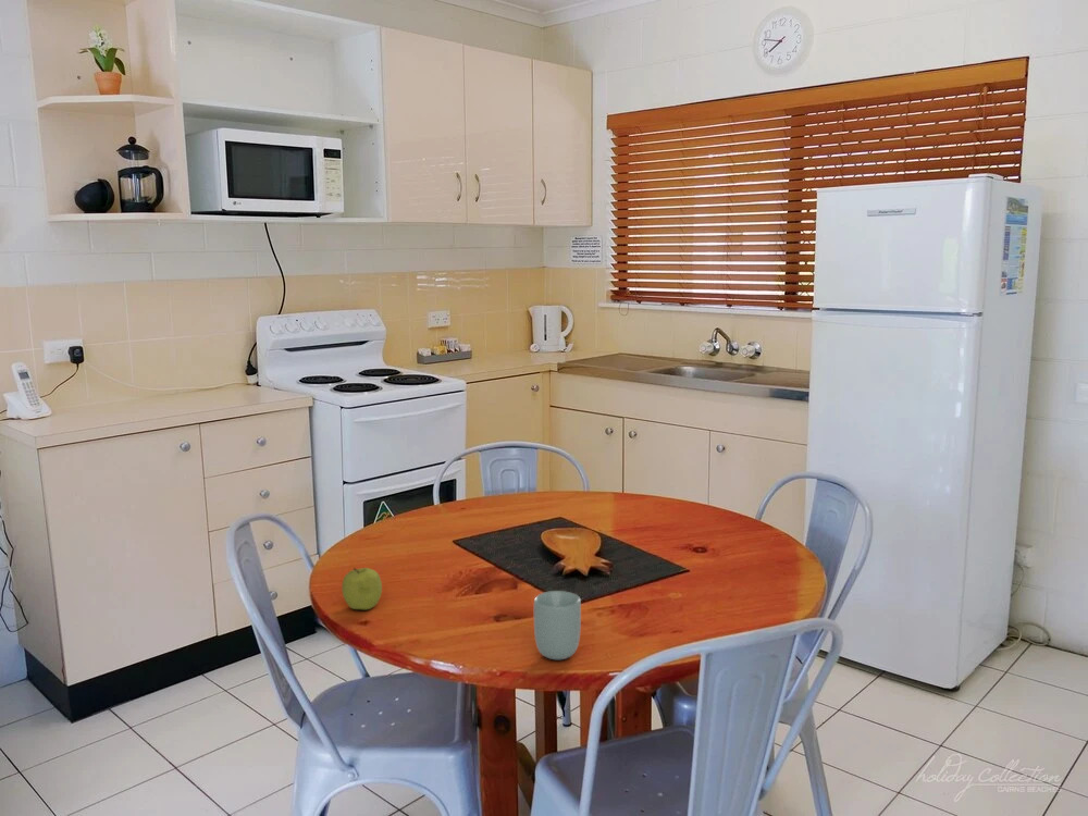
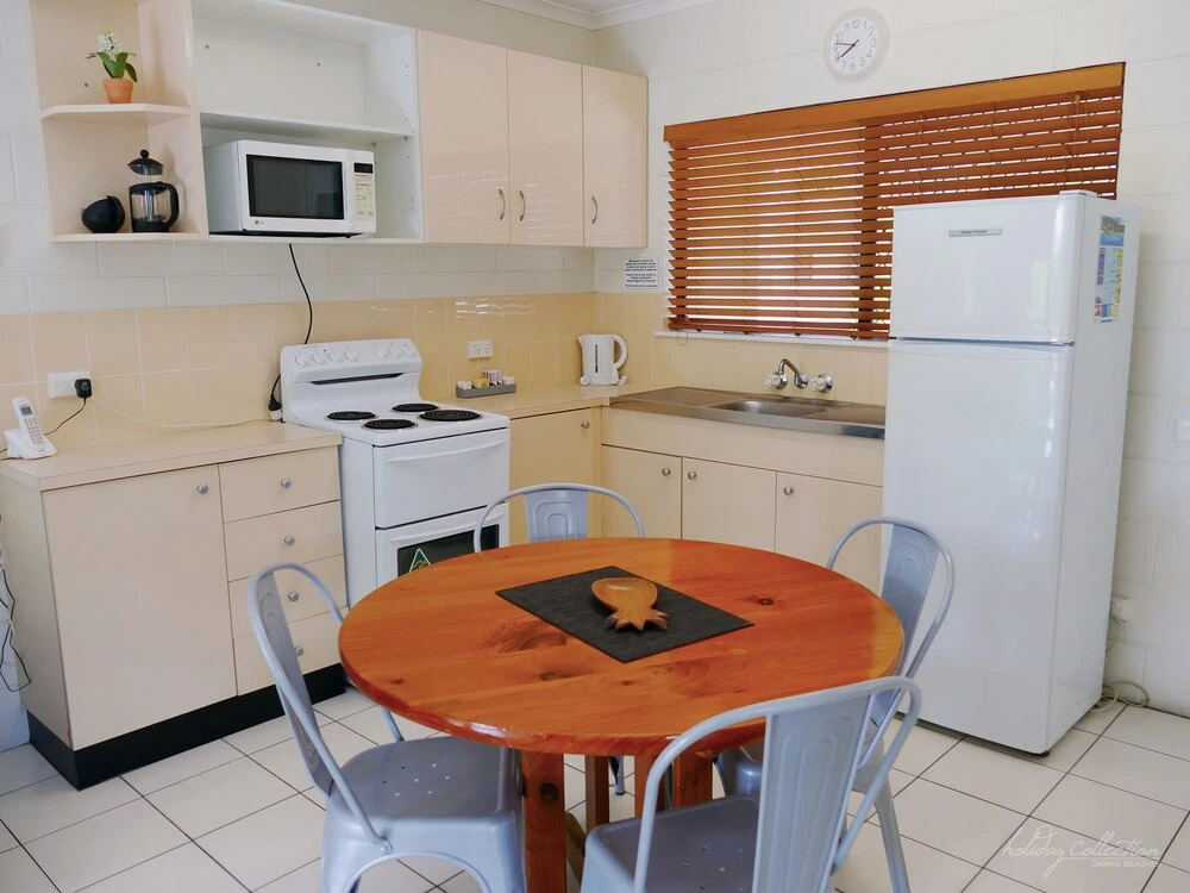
- fruit (361, 586)
- cup (557, 627)
